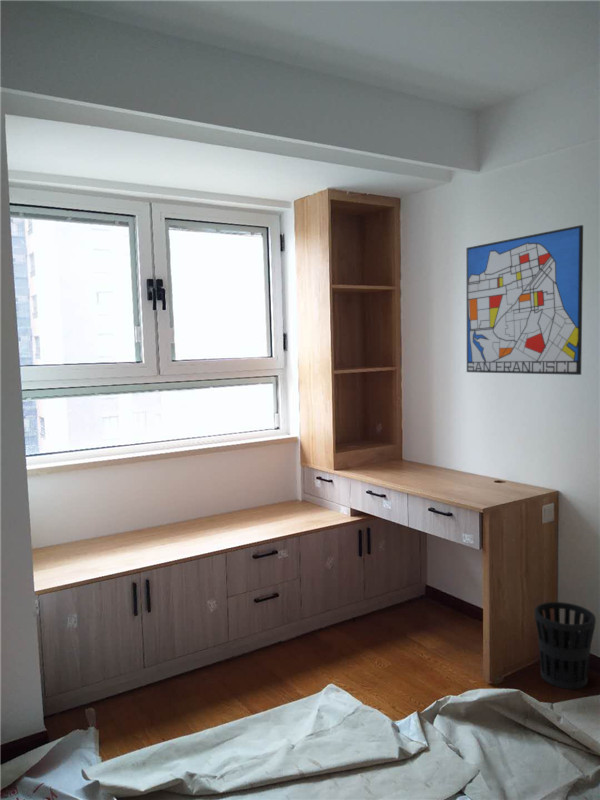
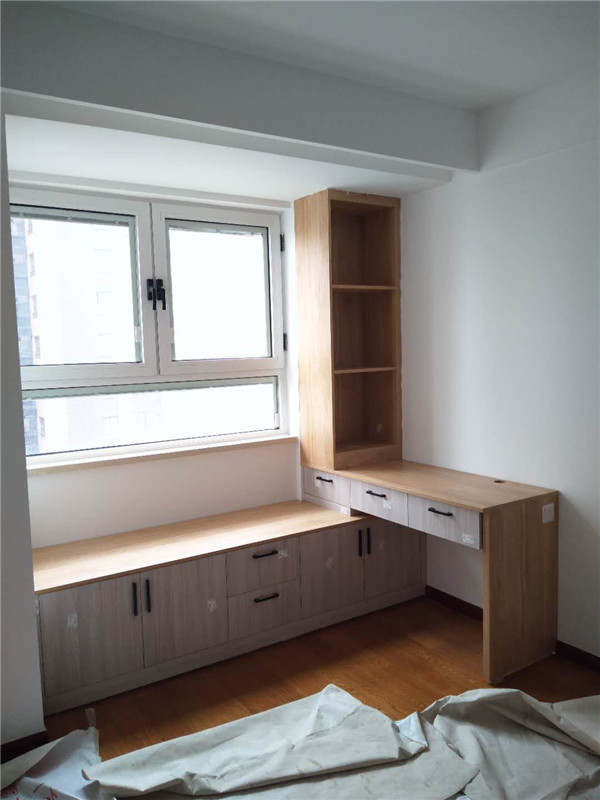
- wall art (519, 306)
- wastebasket (564, 645)
